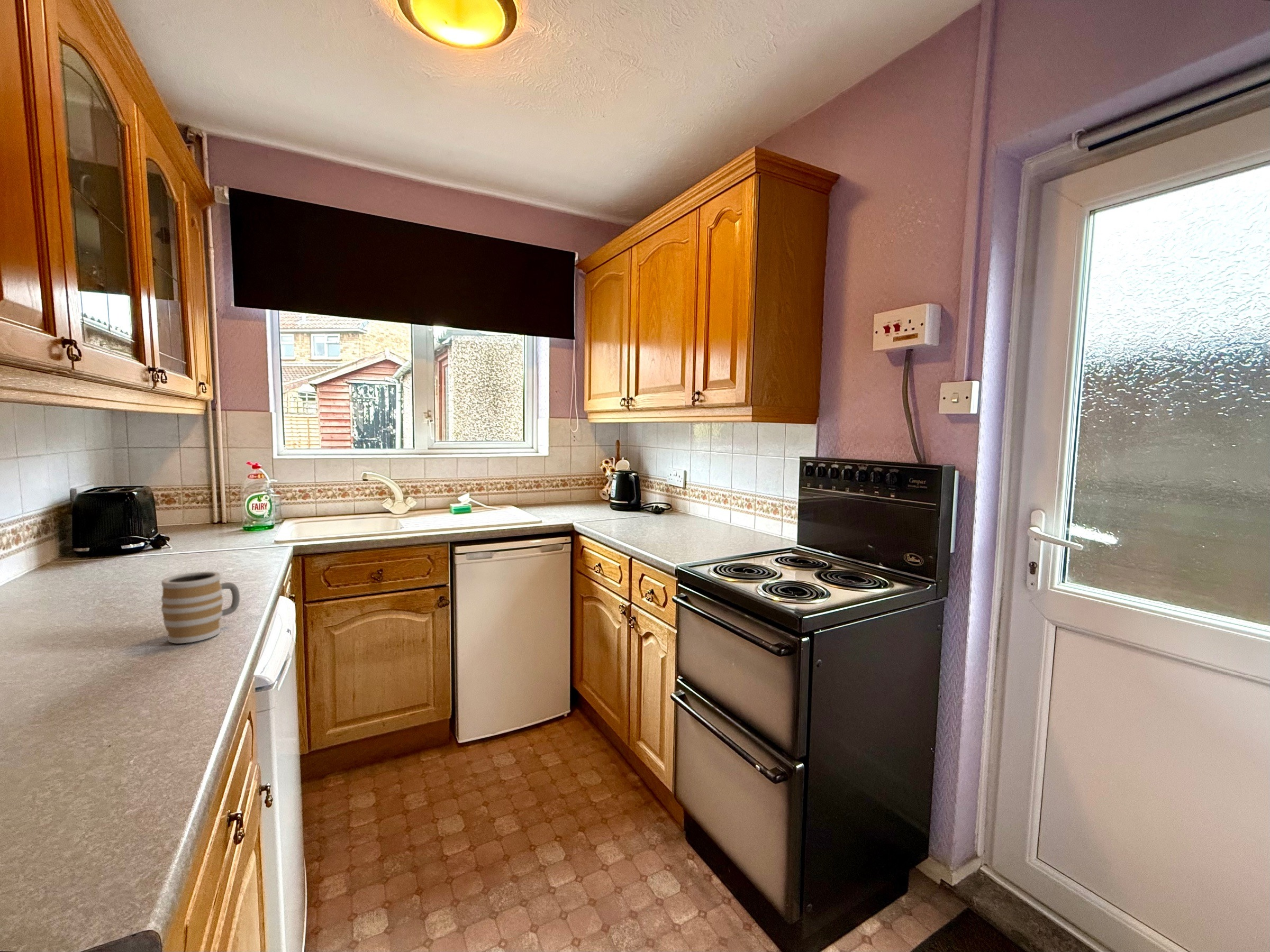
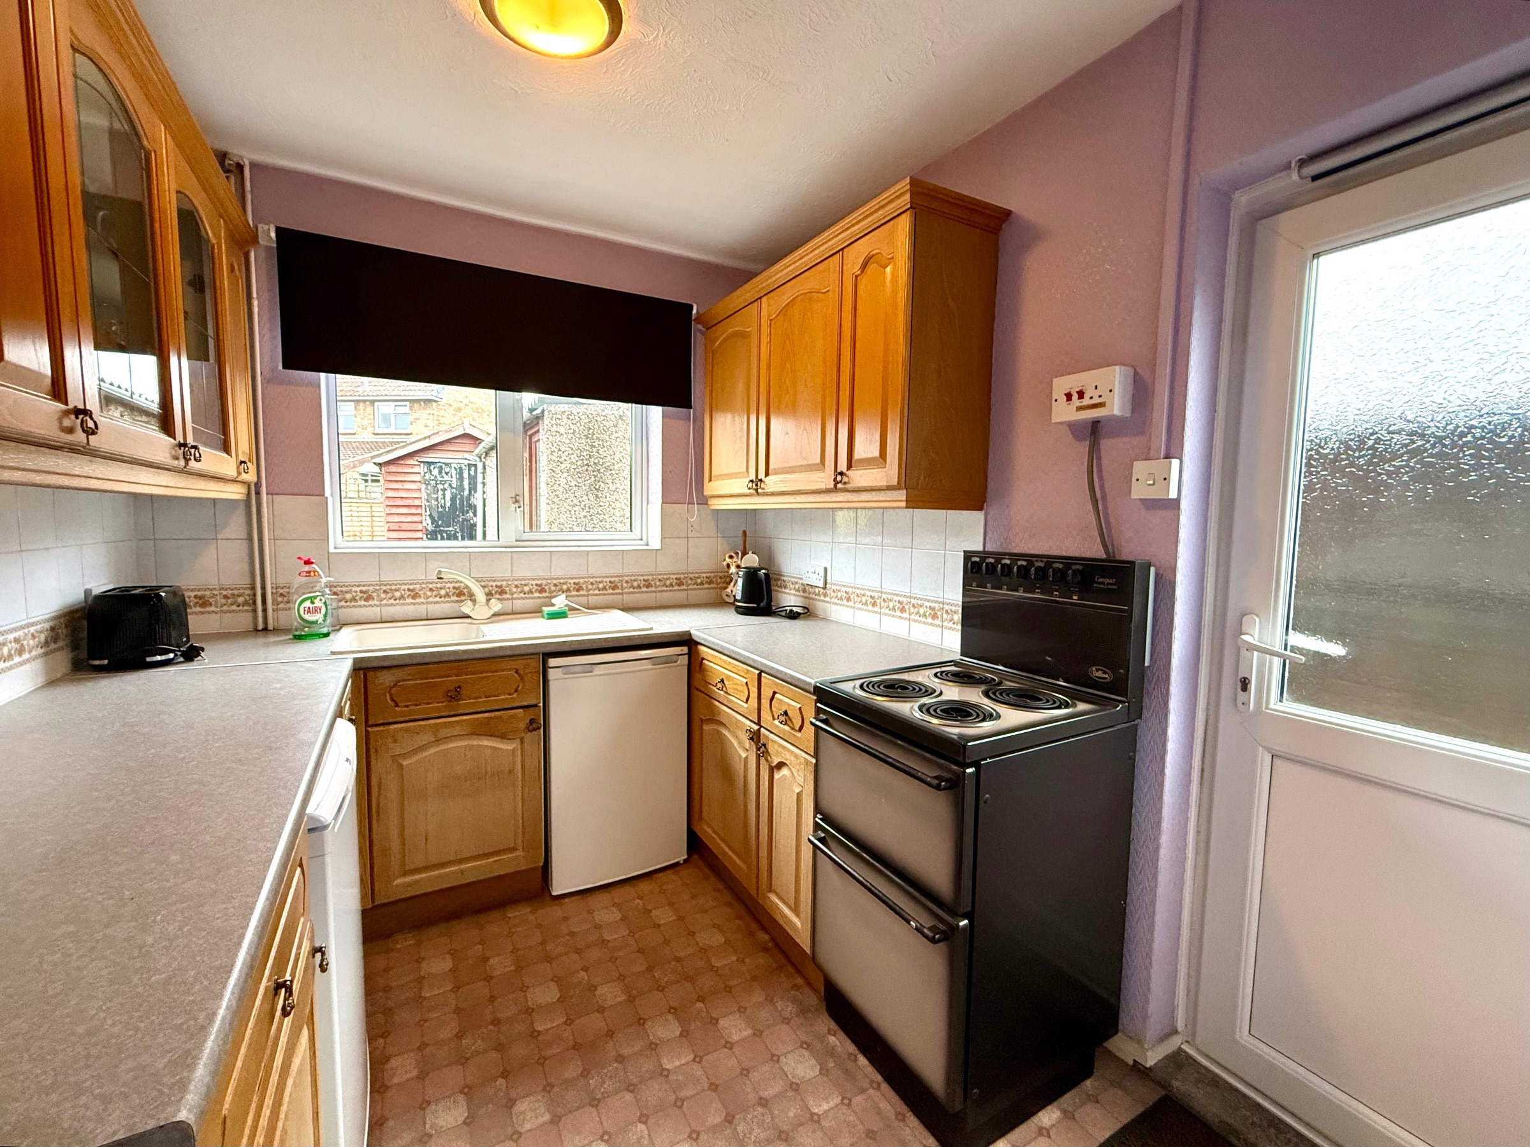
- mug (203, 604)
